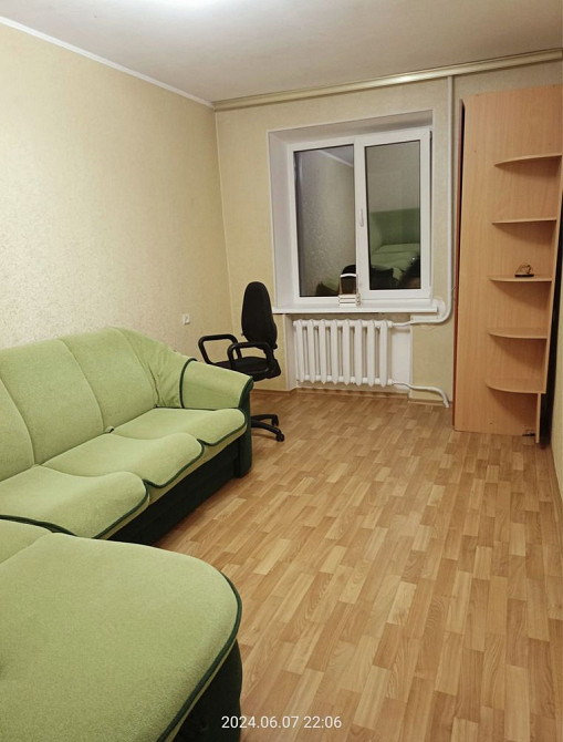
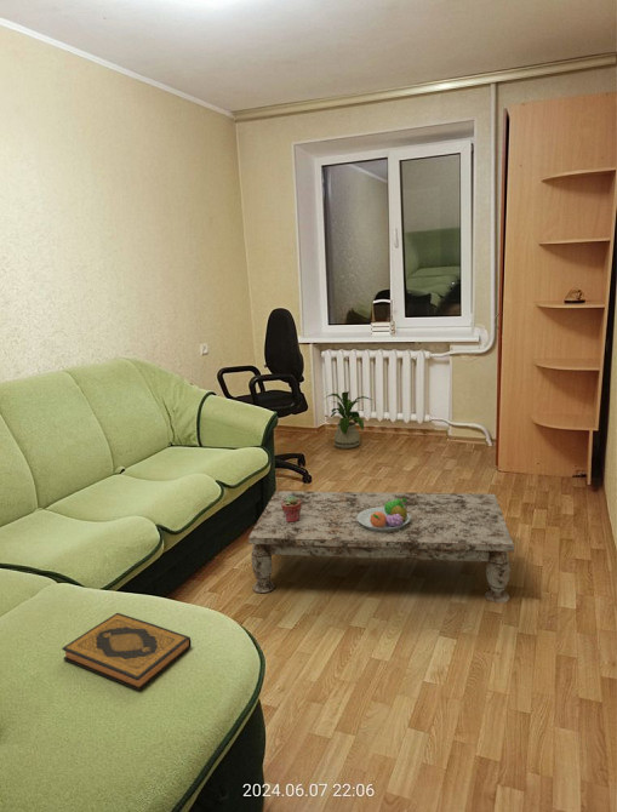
+ house plant (349, 414)
+ fruit bowl (384, 511)
+ coffee table (377, 542)
+ potted succulent (291, 507)
+ hardback book (127, 647)
